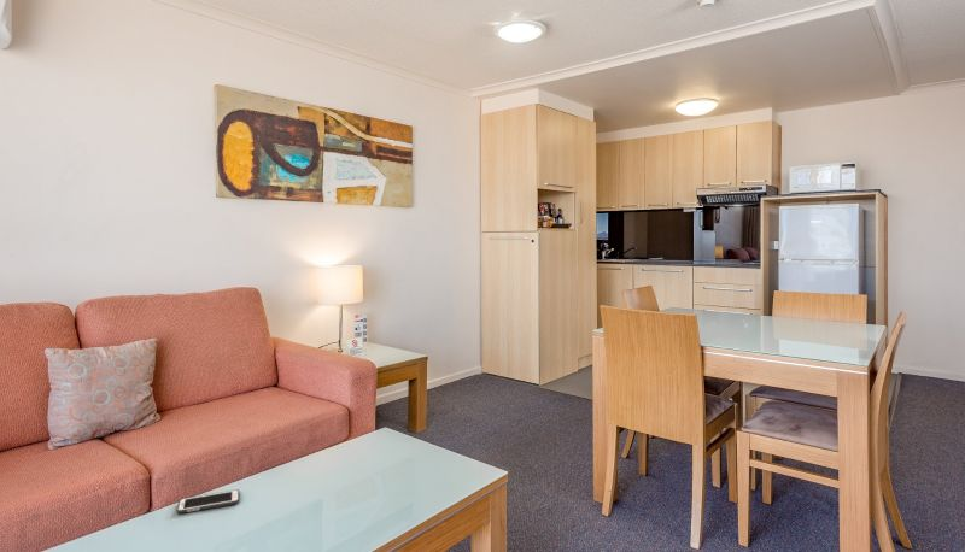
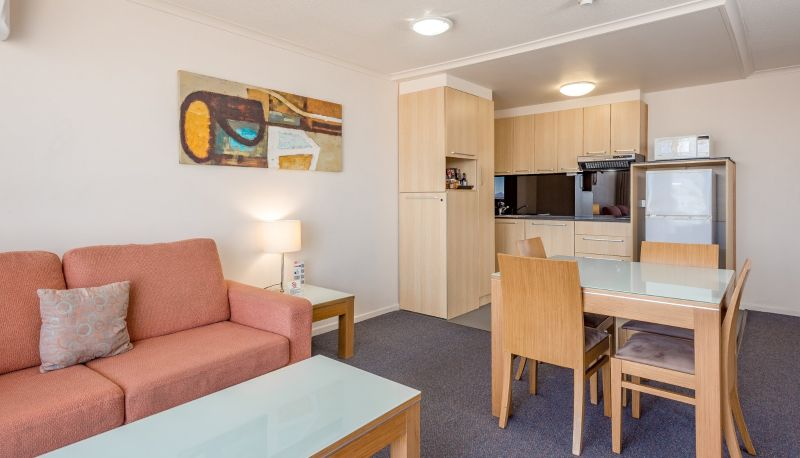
- cell phone (209, 500)
